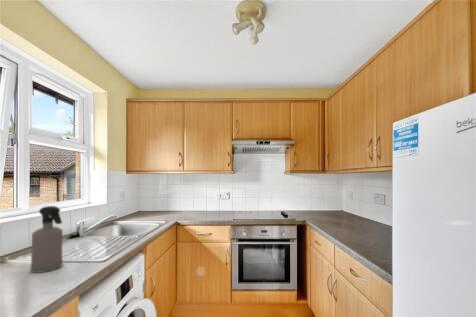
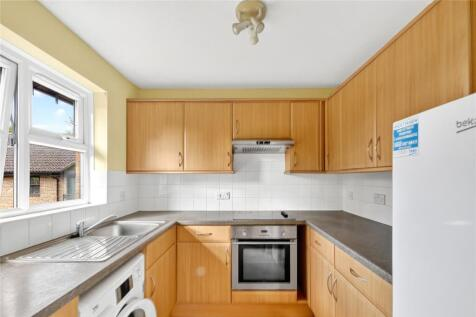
- spray bottle (49, 236)
